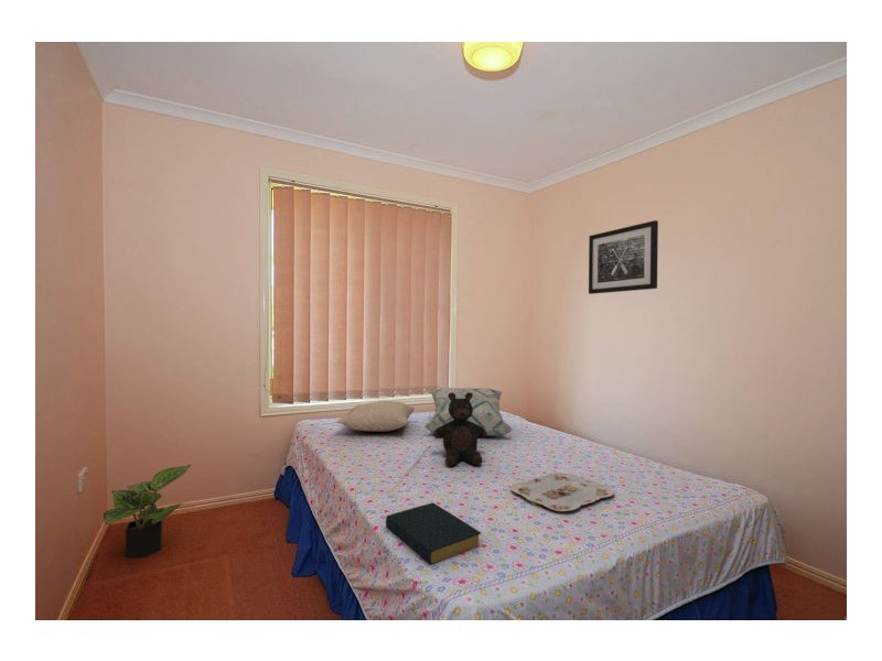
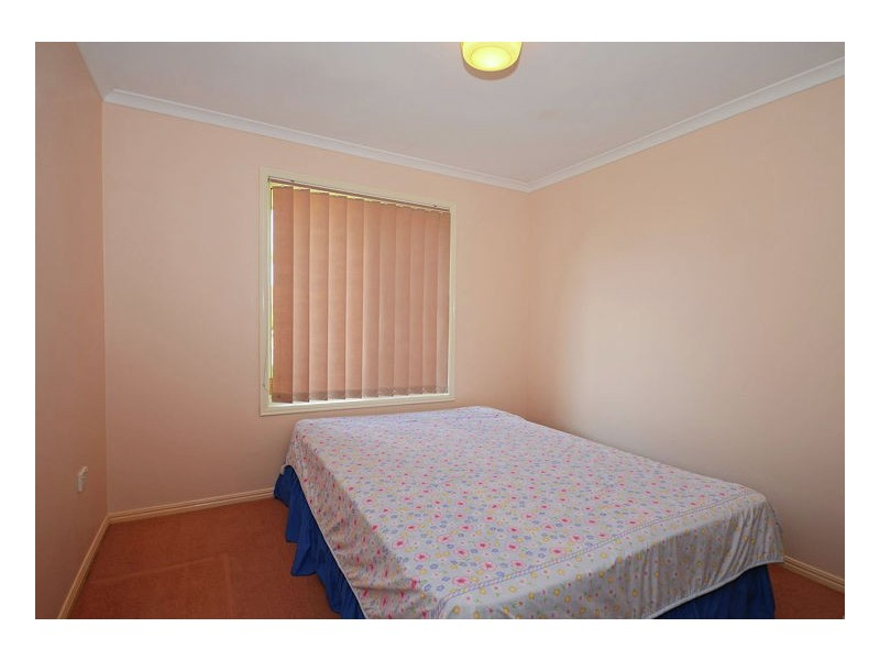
- pillow (377, 415)
- decorative pillow (472, 407)
- potted plant (150, 512)
- wall art (620, 260)
- teddy bear (461, 426)
- hardback book (431, 530)
- serving tray (561, 490)
